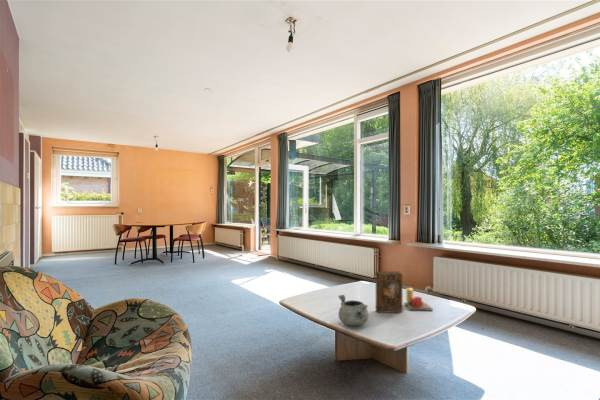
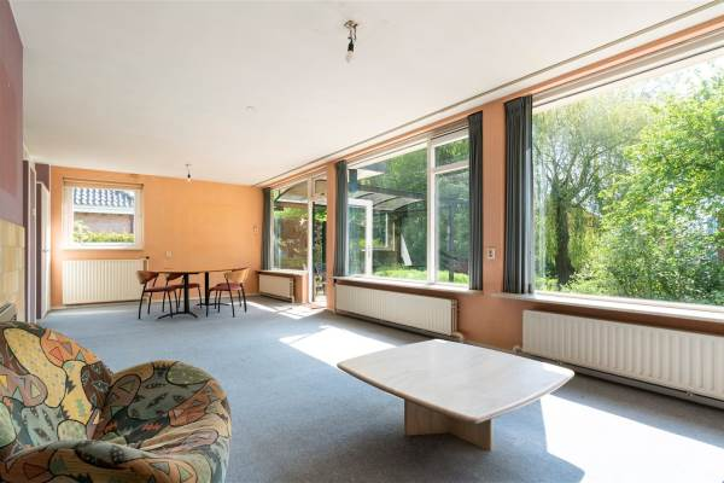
- book (388, 291)
- candle (417, 298)
- decorative bowl (353, 311)
